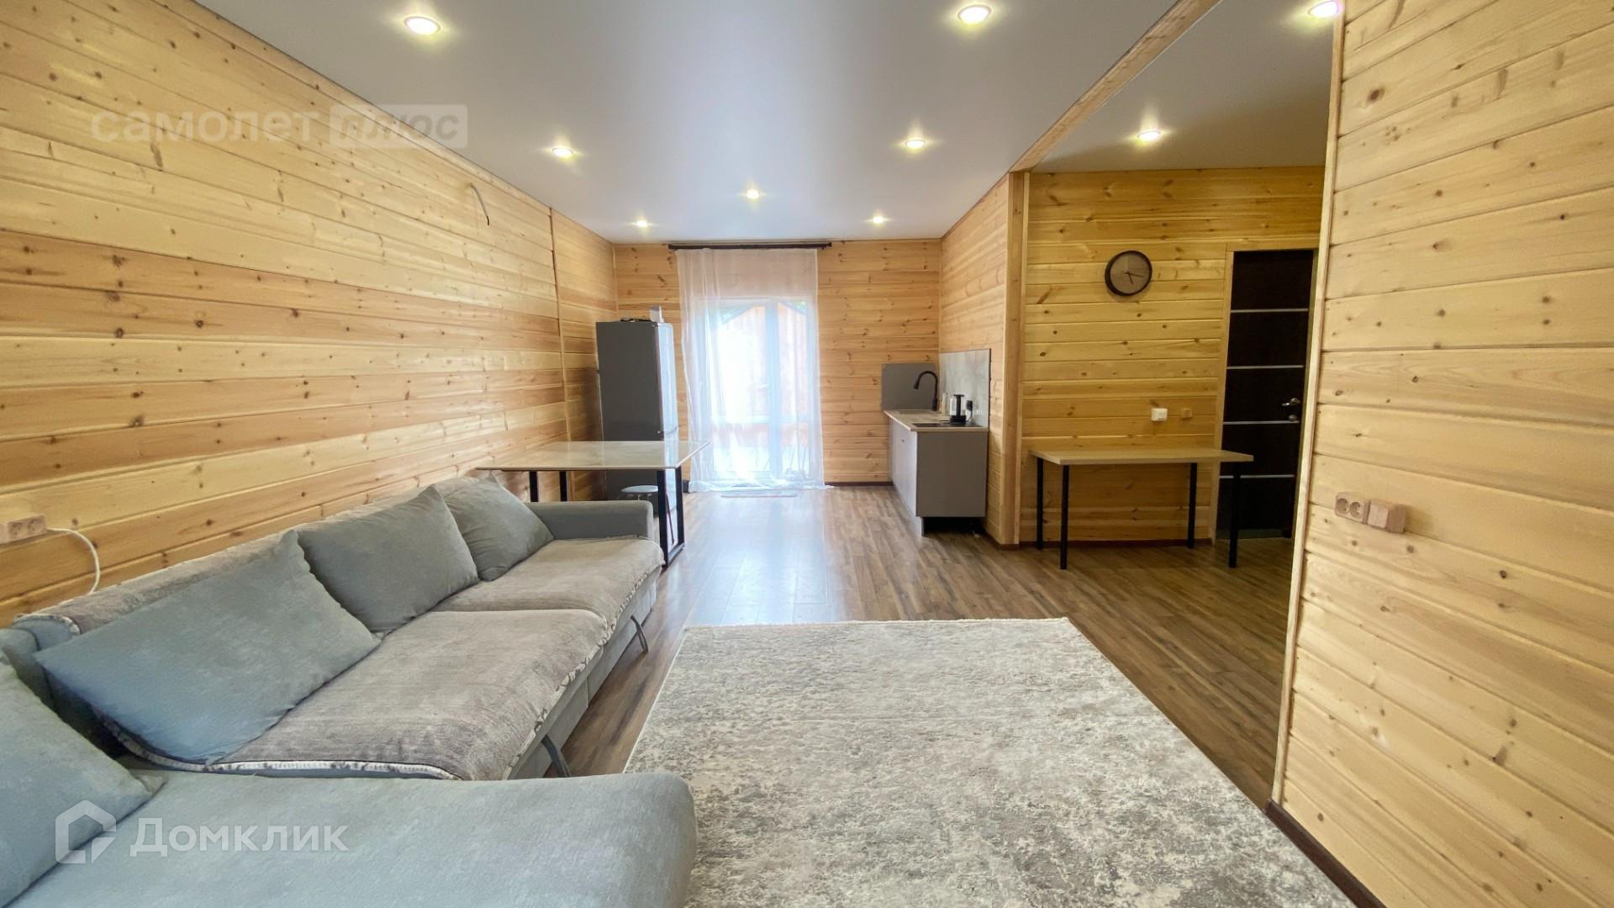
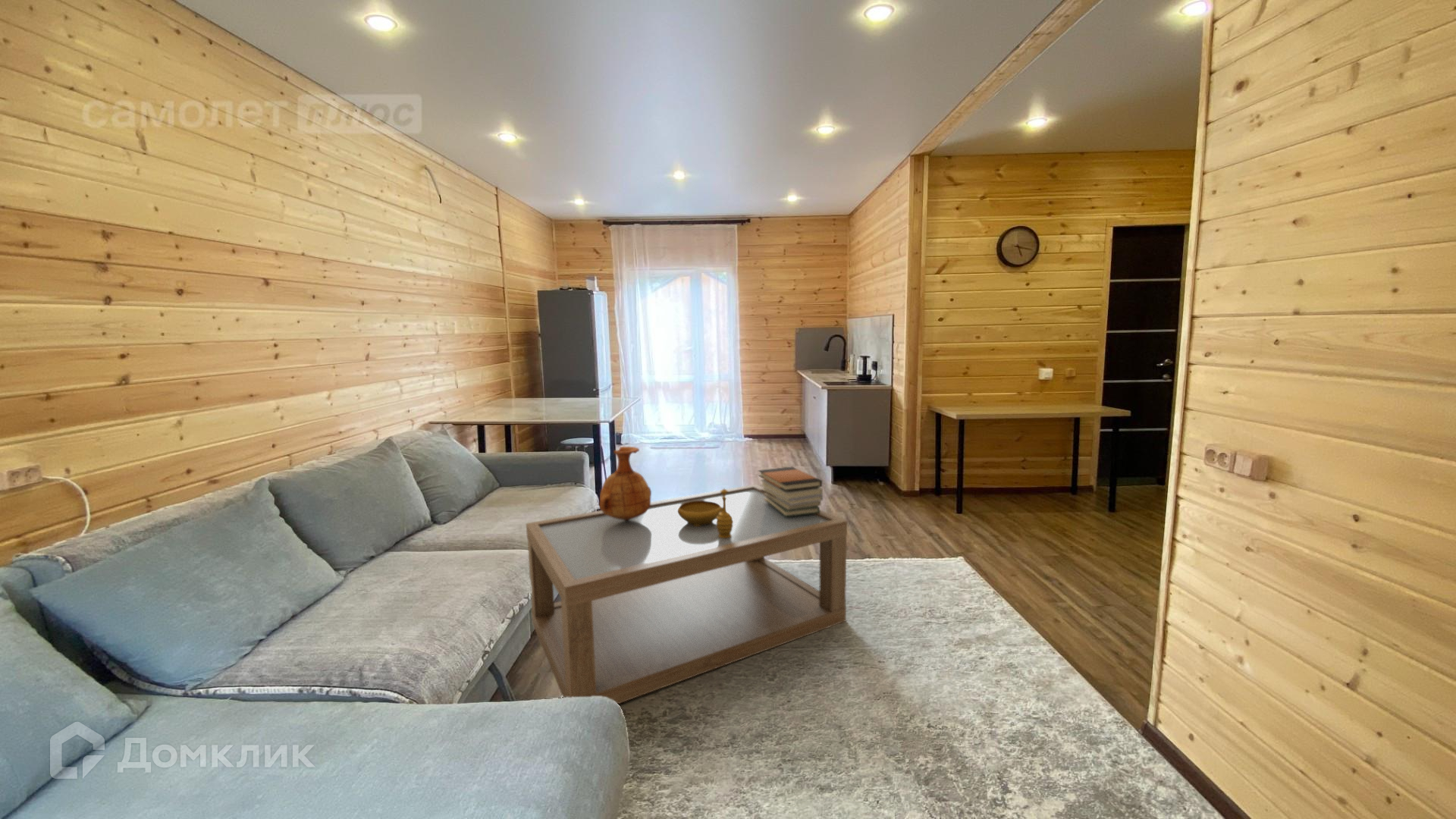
+ coffee table (686, 573)
+ vase (625, 482)
+ decorative bowl (708, 500)
+ book stack (789, 490)
